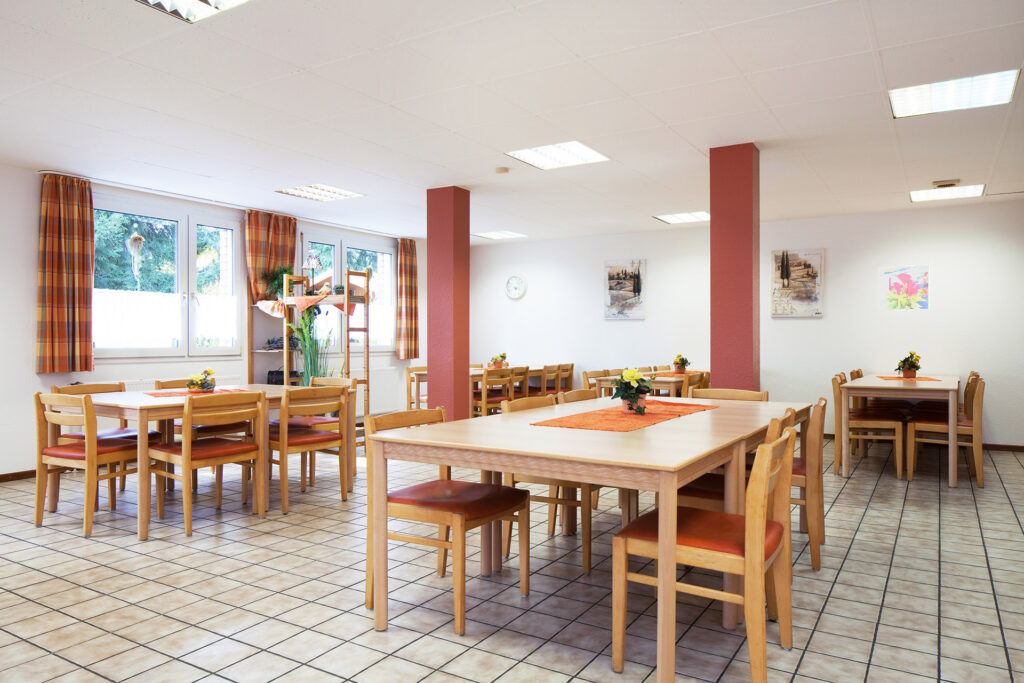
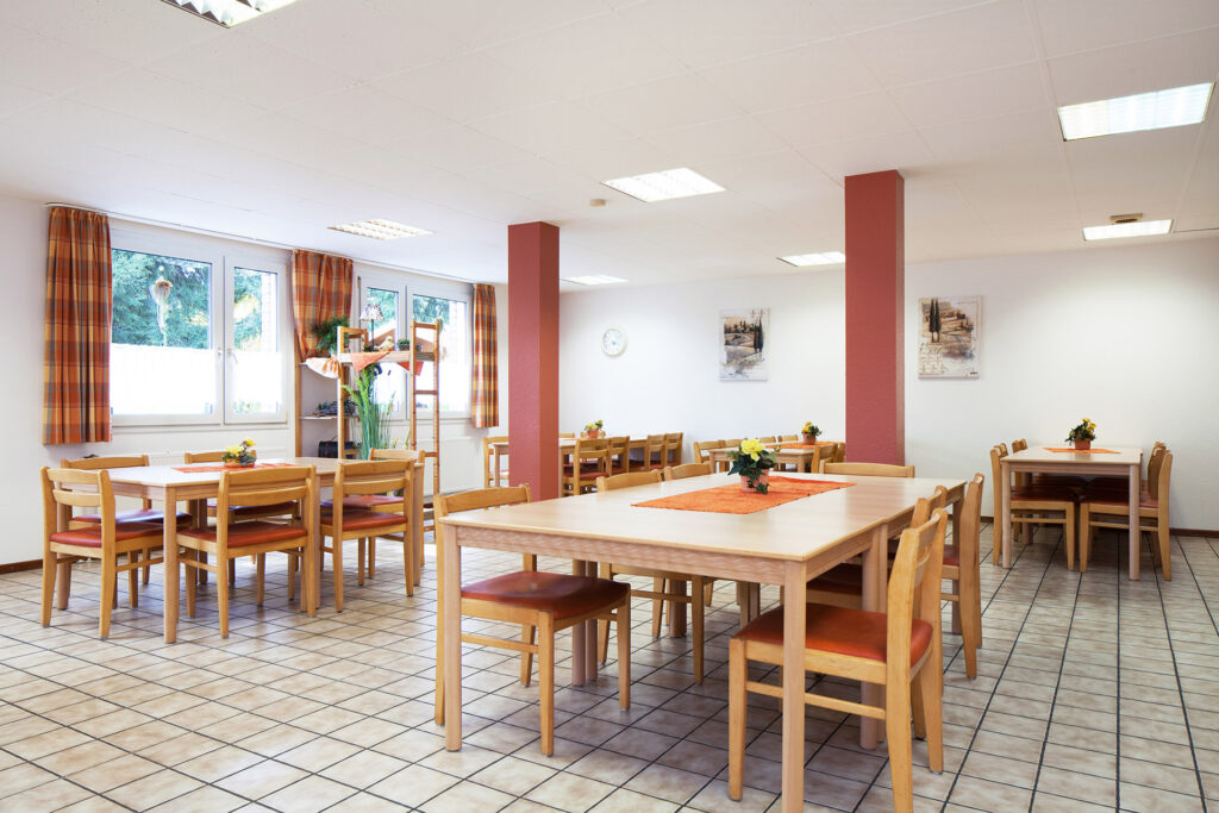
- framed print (903, 288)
